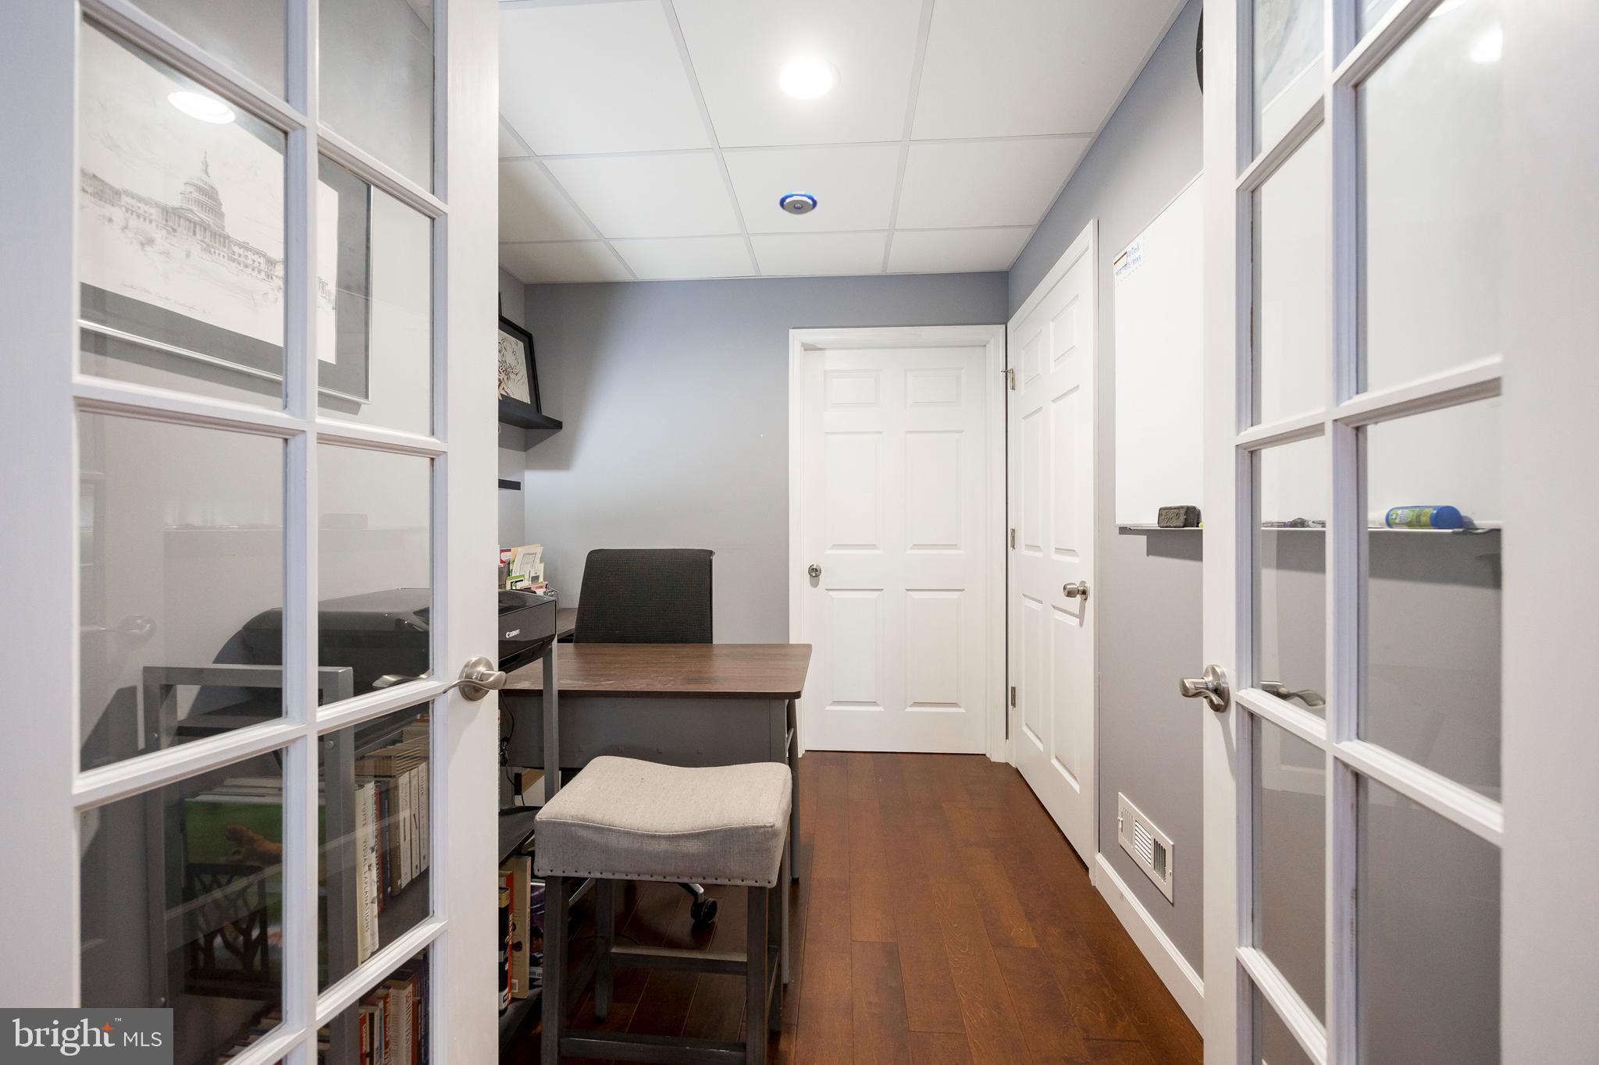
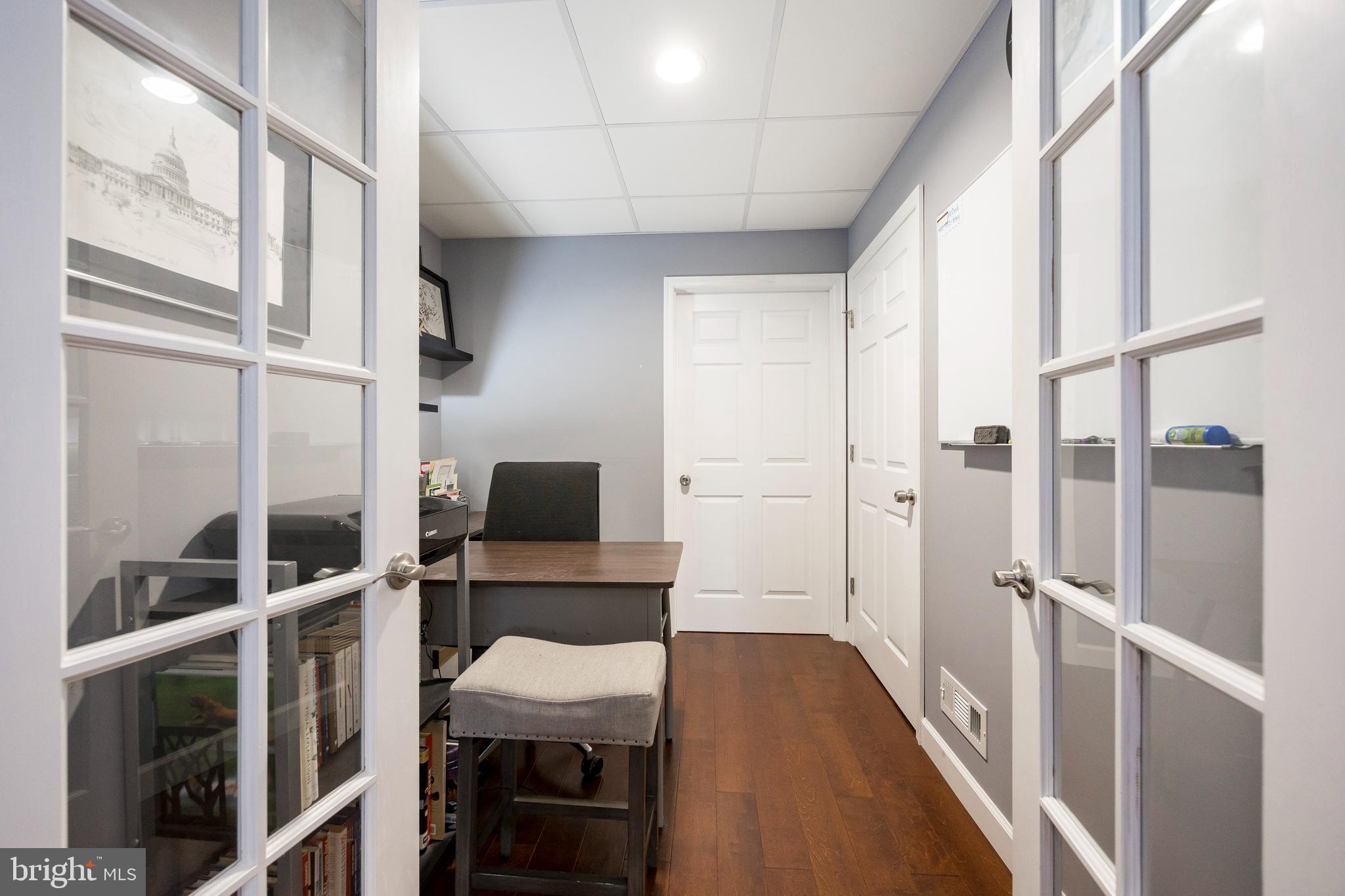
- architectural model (798, 201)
